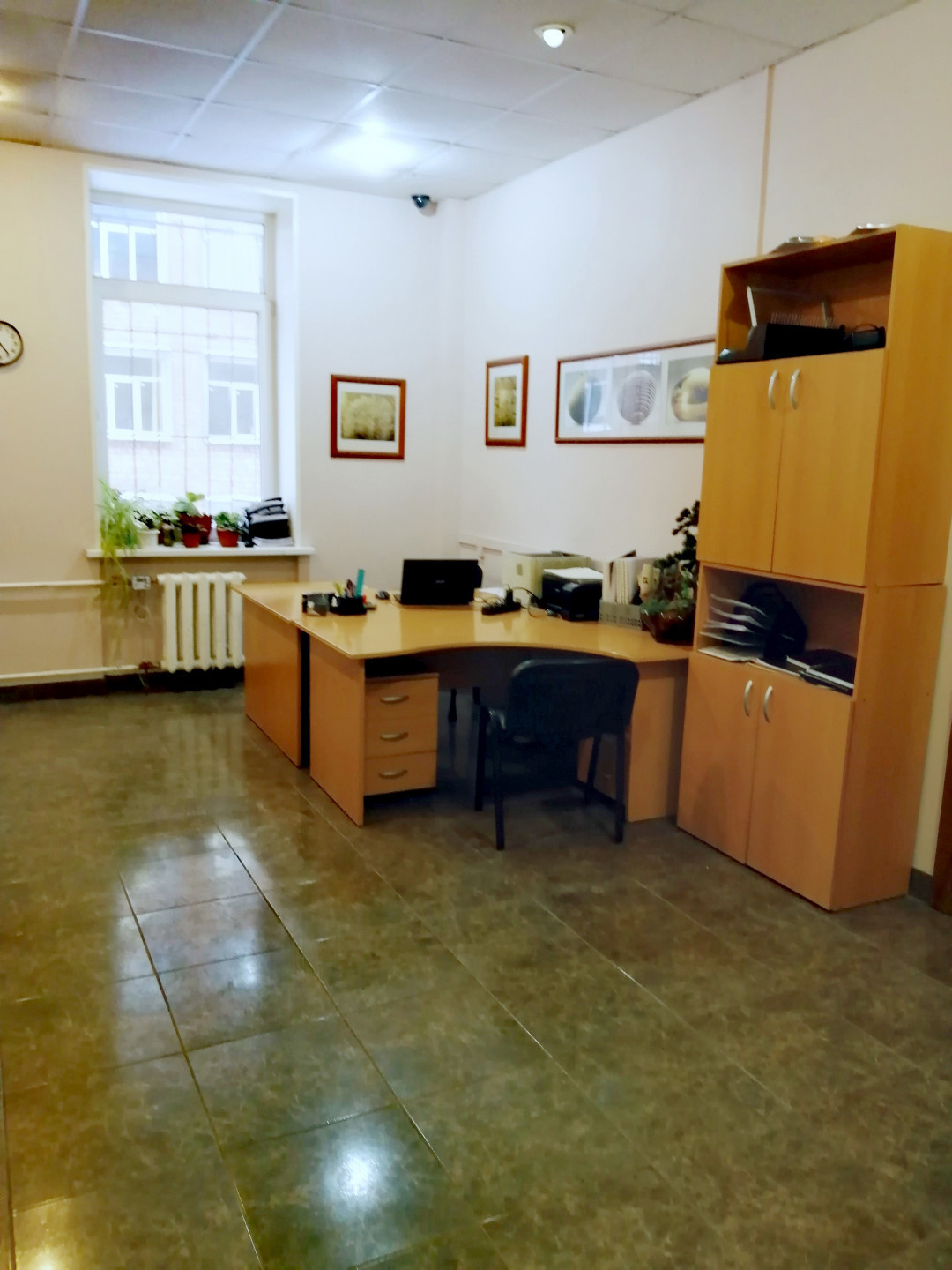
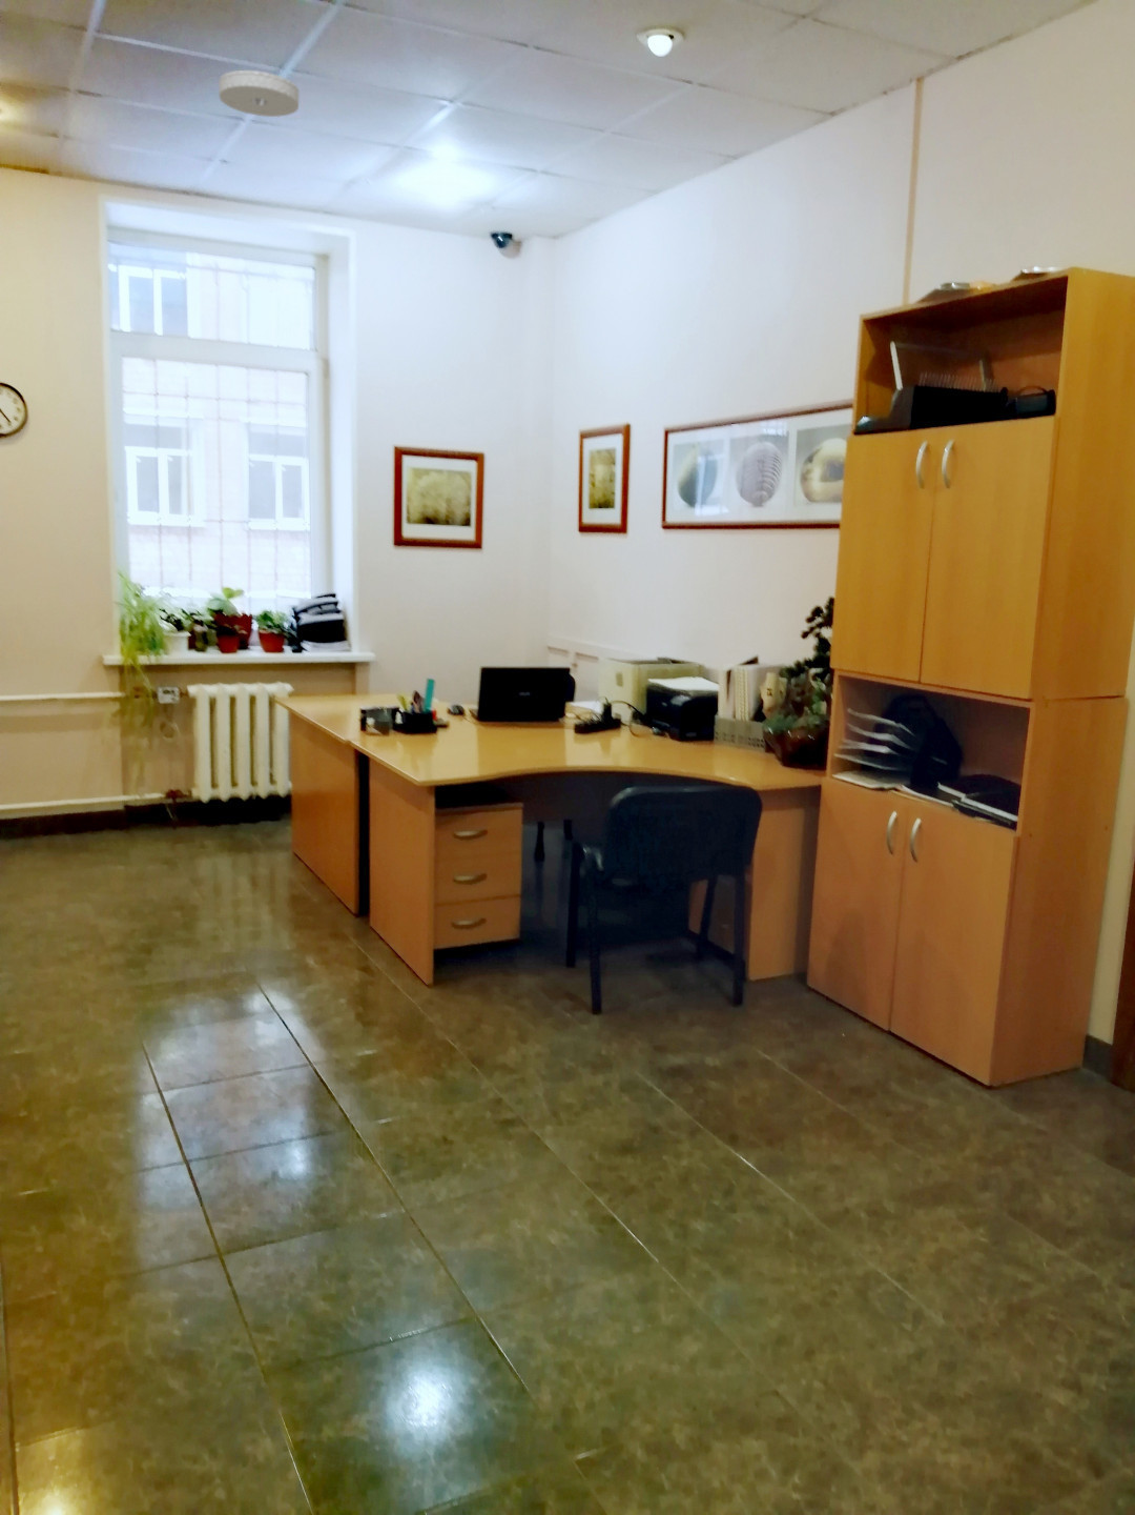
+ smoke detector (259, 93)
